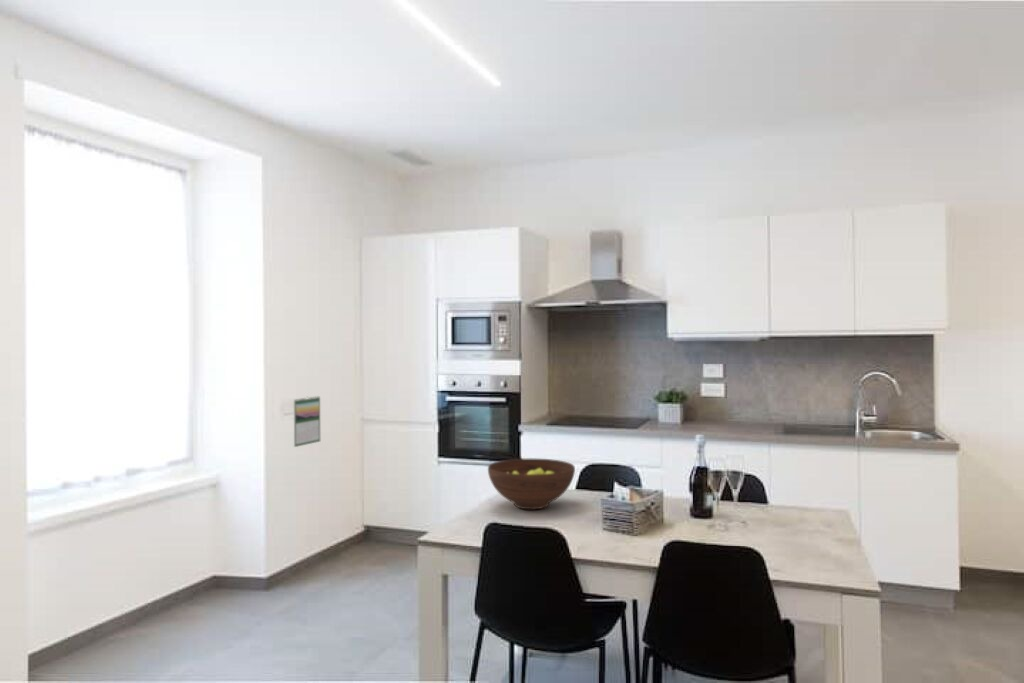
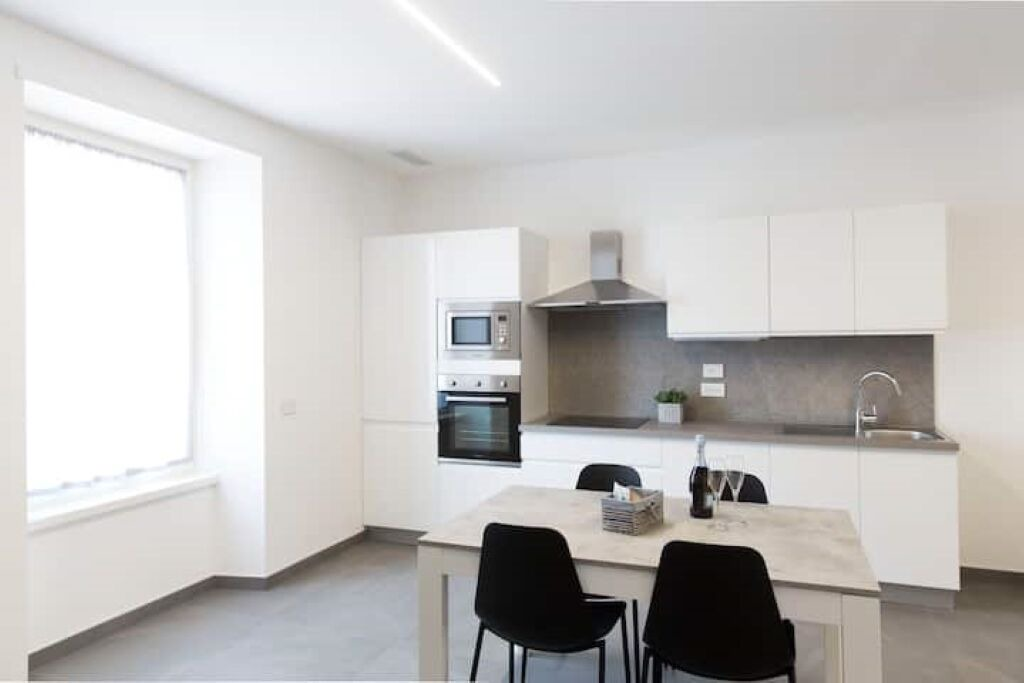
- calendar (307, 420)
- fruit bowl (531, 486)
